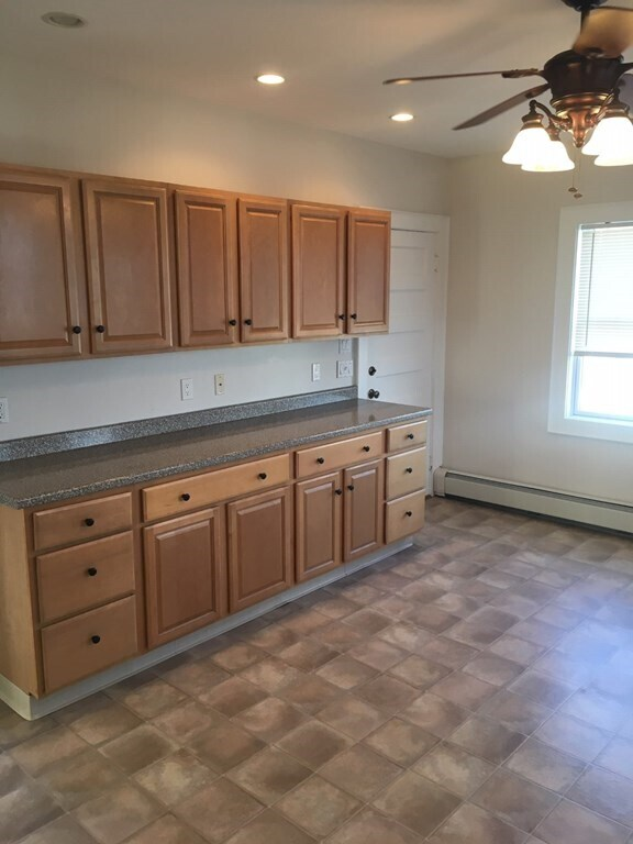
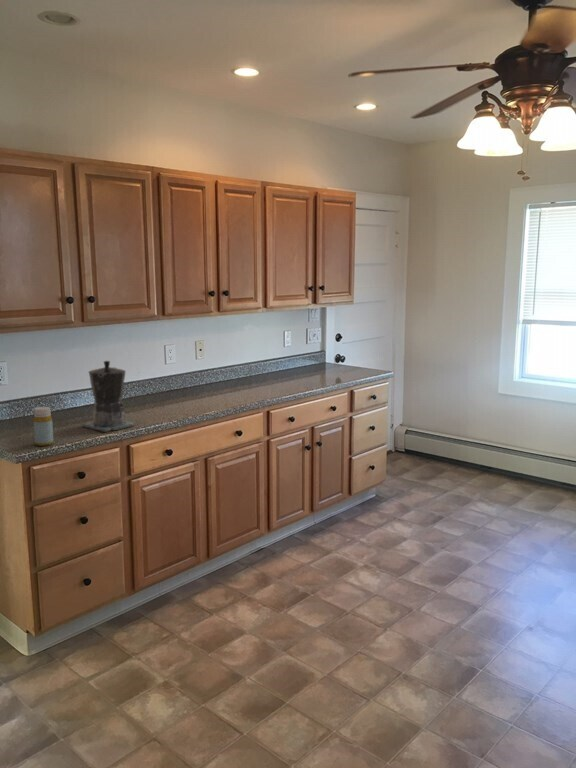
+ coffee maker (108, 393)
+ bottle (43, 426)
